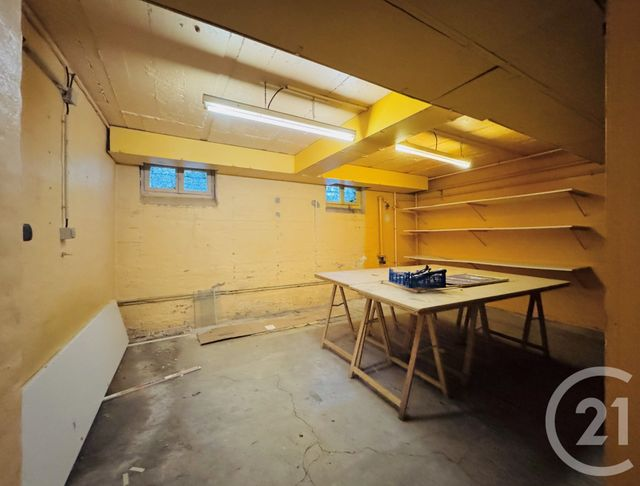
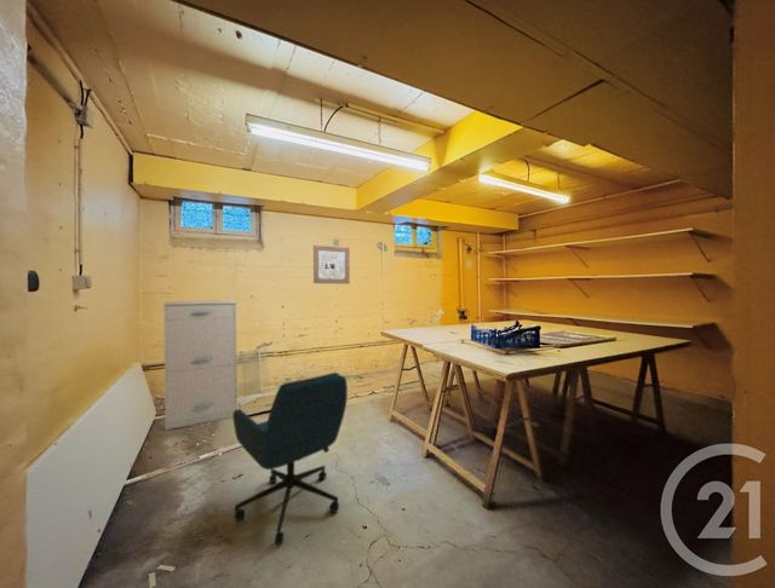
+ wall art (332, 265)
+ office chair (292, 437)
+ filing cabinet (203, 357)
